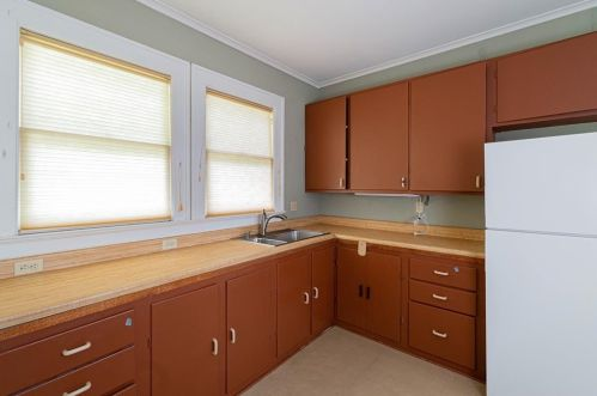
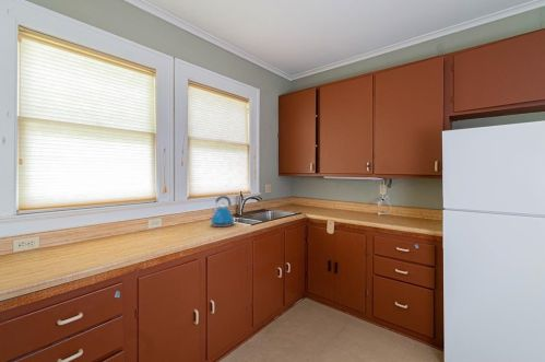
+ kettle (223, 210)
